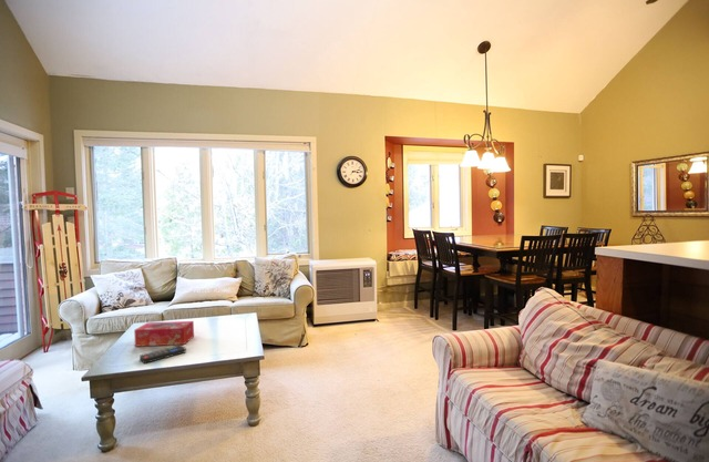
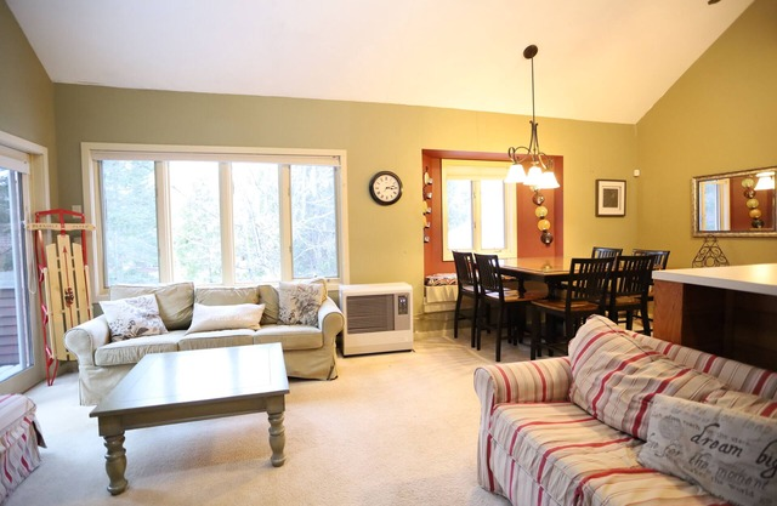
- tissue box (165, 332)
- remote control (163, 353)
